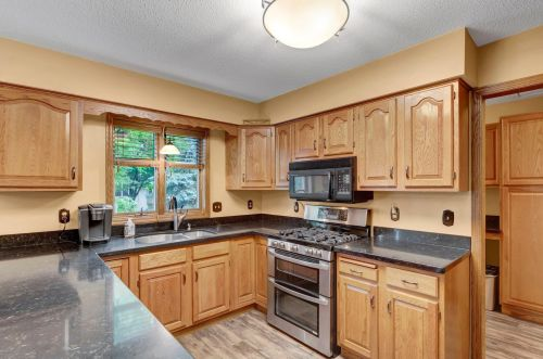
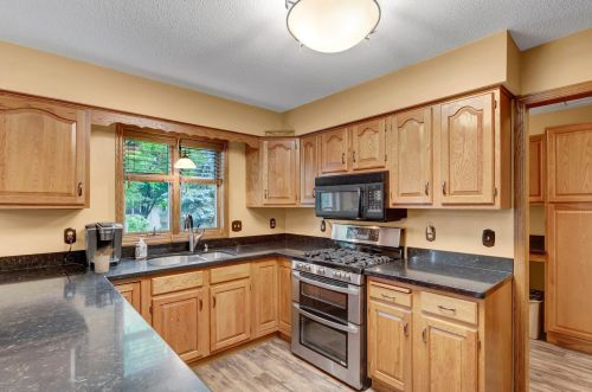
+ utensil holder (104, 259)
